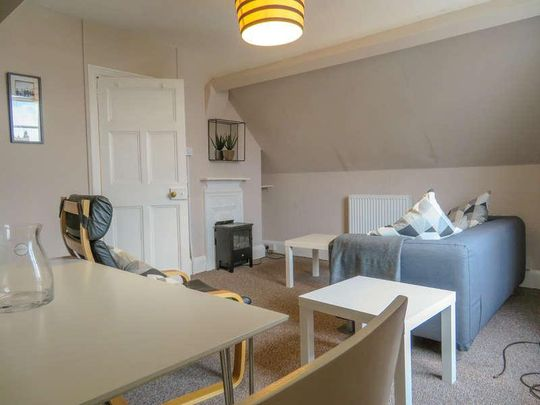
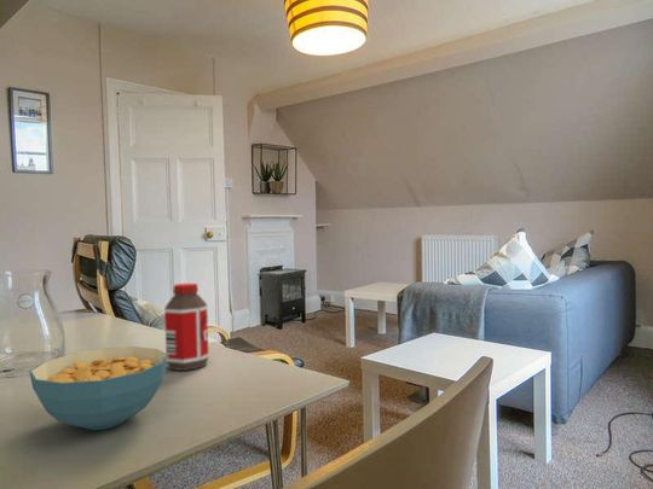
+ cereal bowl (103, 392)
+ bottle (186, 325)
